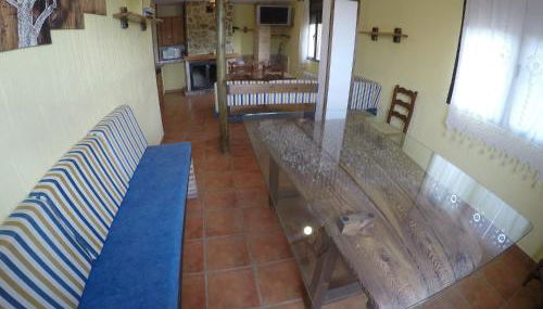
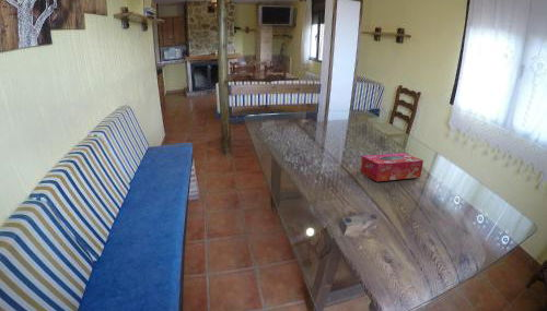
+ tissue box (391, 166)
